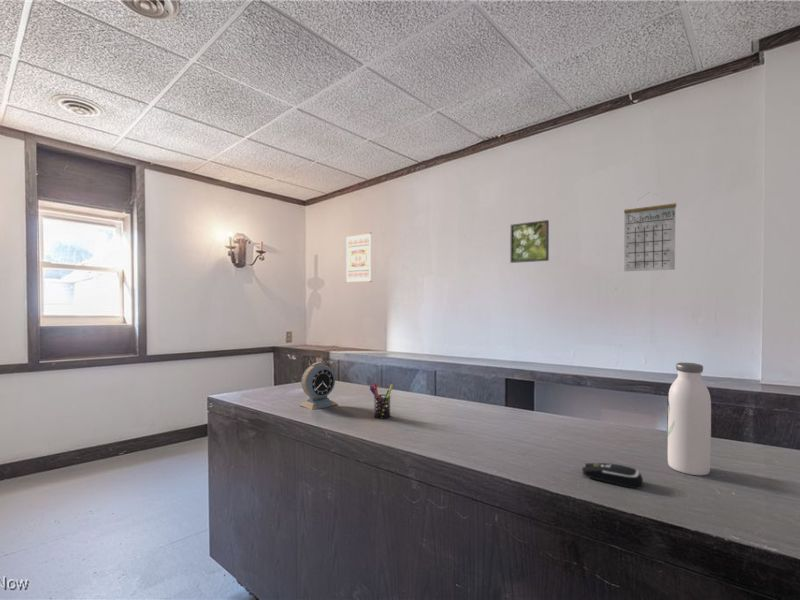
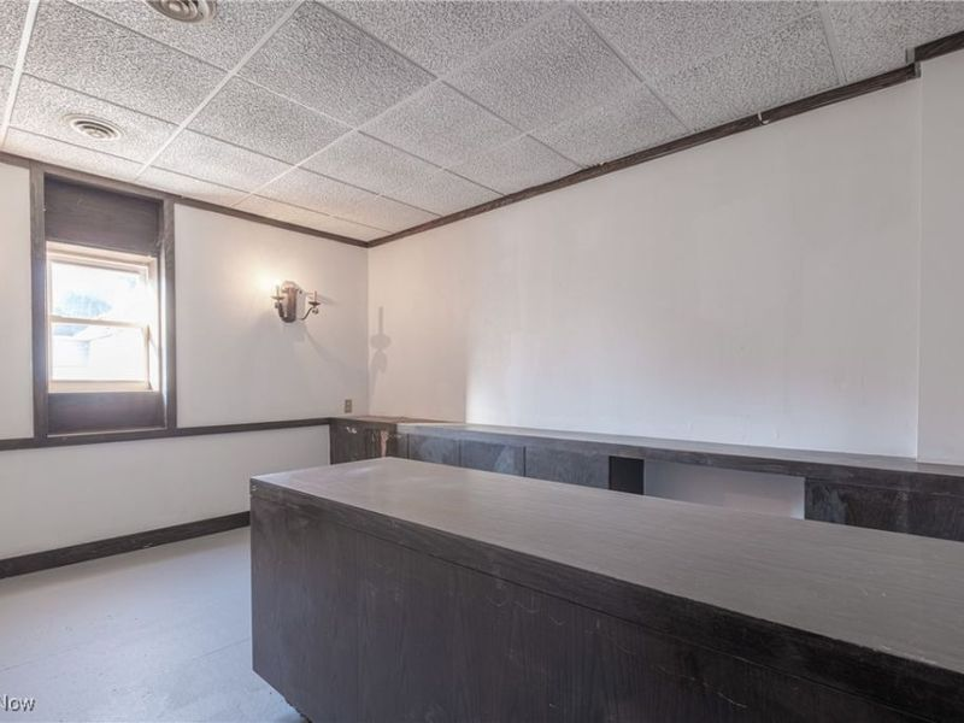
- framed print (528, 242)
- pen holder (382, 399)
- water bottle (688, 416)
- wall art (358, 258)
- alarm clock (318, 383)
- calendar (649, 231)
- computer mouse (612, 472)
